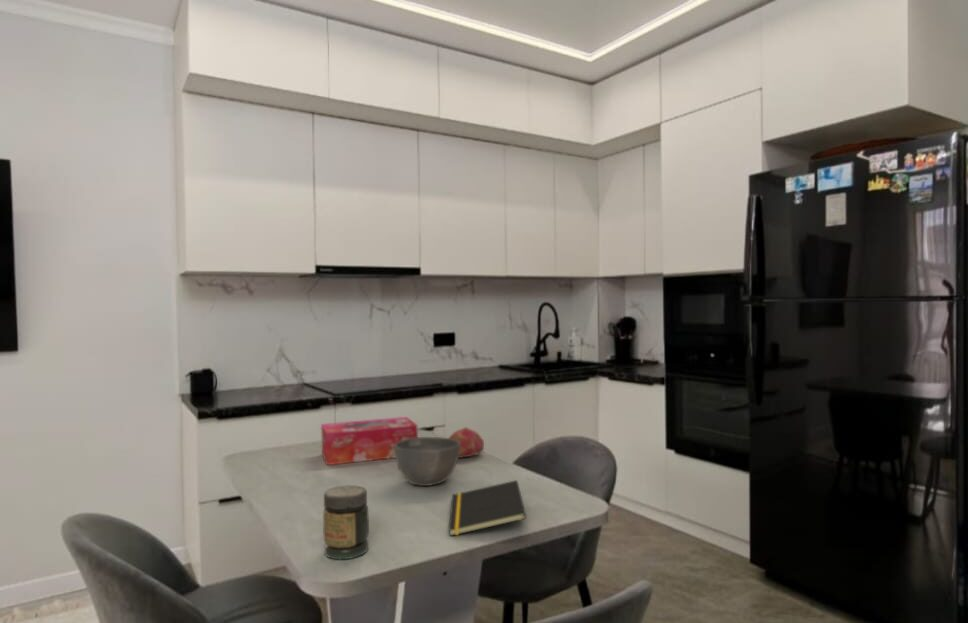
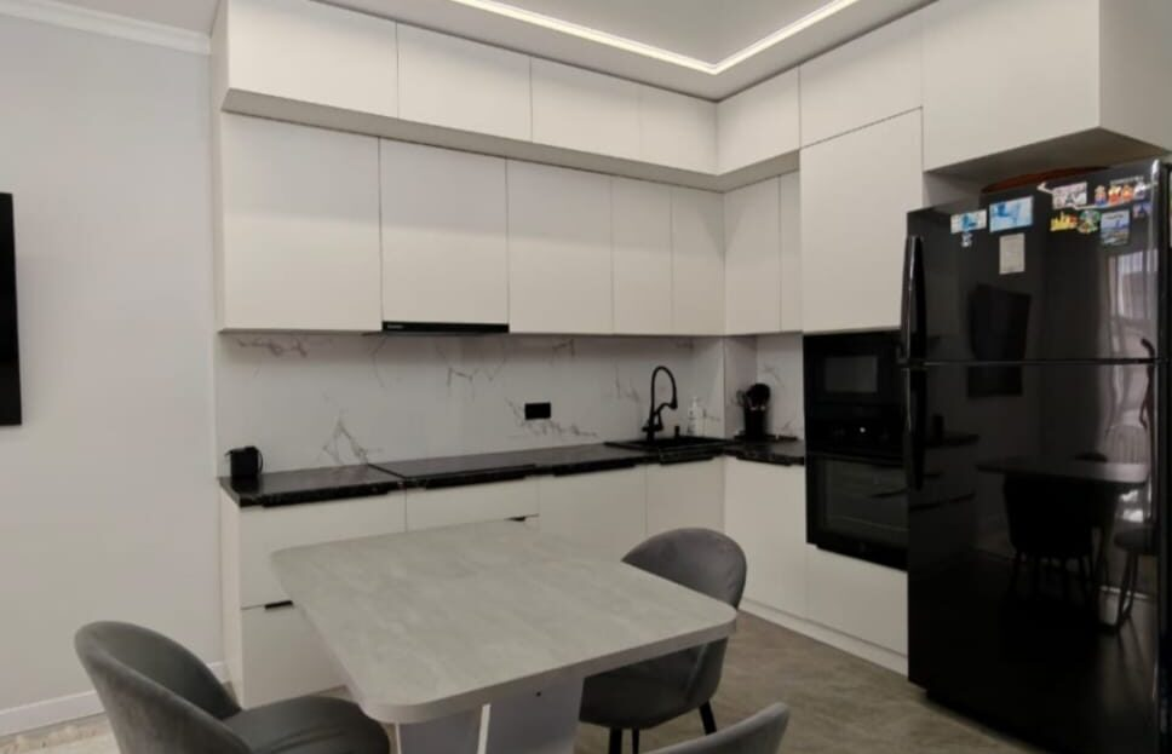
- notepad (486, 505)
- jar (345, 520)
- tissue box (369, 439)
- bowl (428, 462)
- fruit (466, 441)
